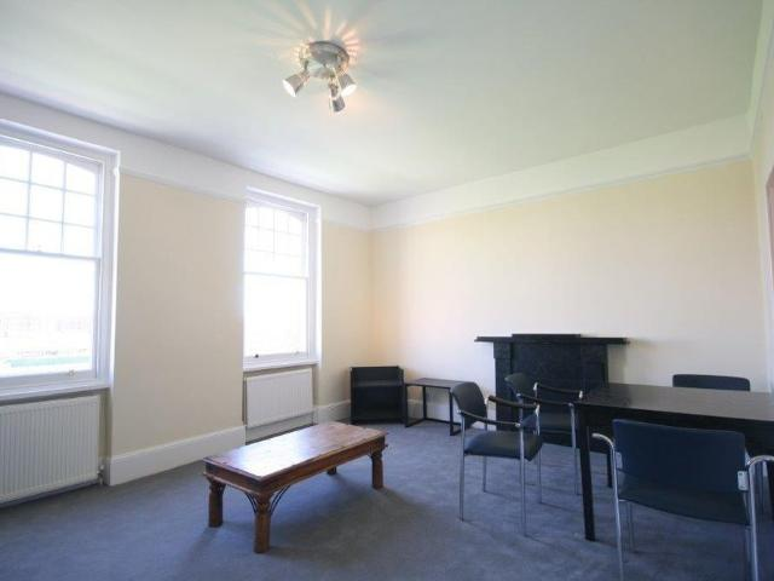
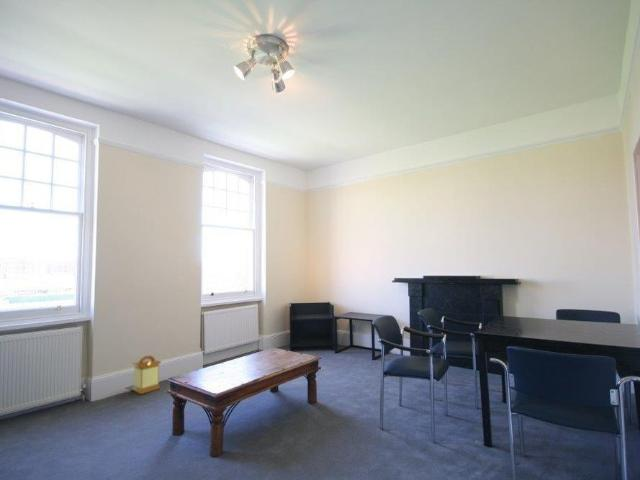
+ lantern (146, 372)
